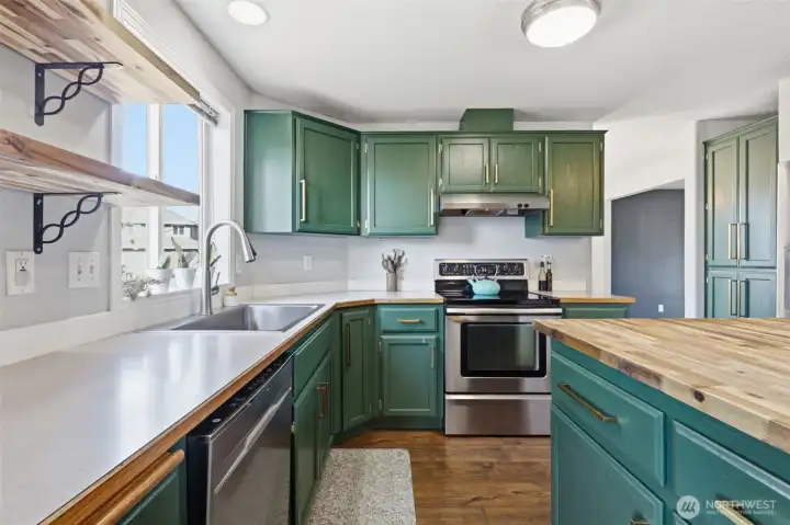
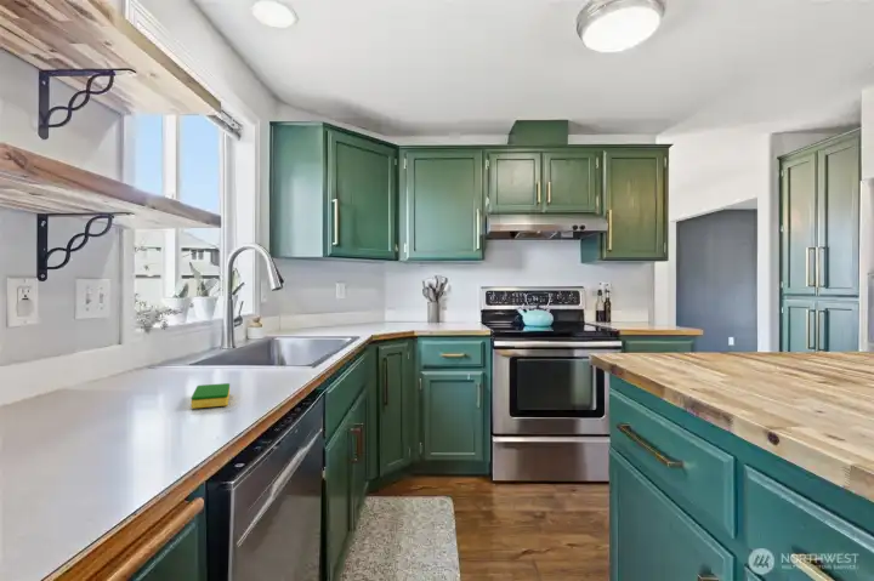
+ dish sponge (211, 394)
